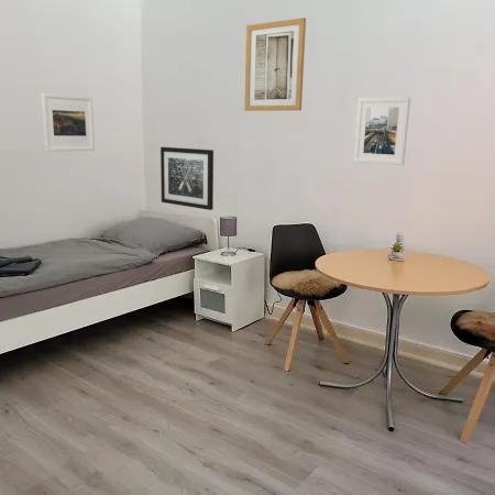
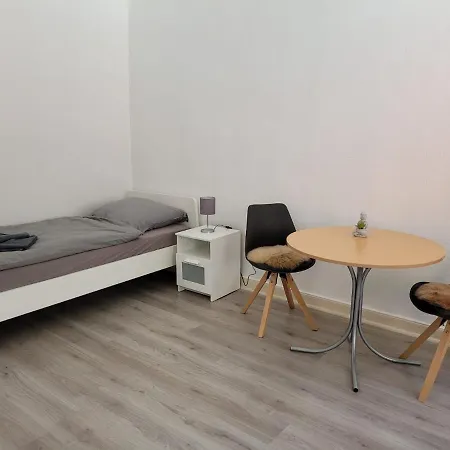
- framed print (381, 131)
- wall art (186, 177)
- wall art (273, 67)
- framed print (69, 123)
